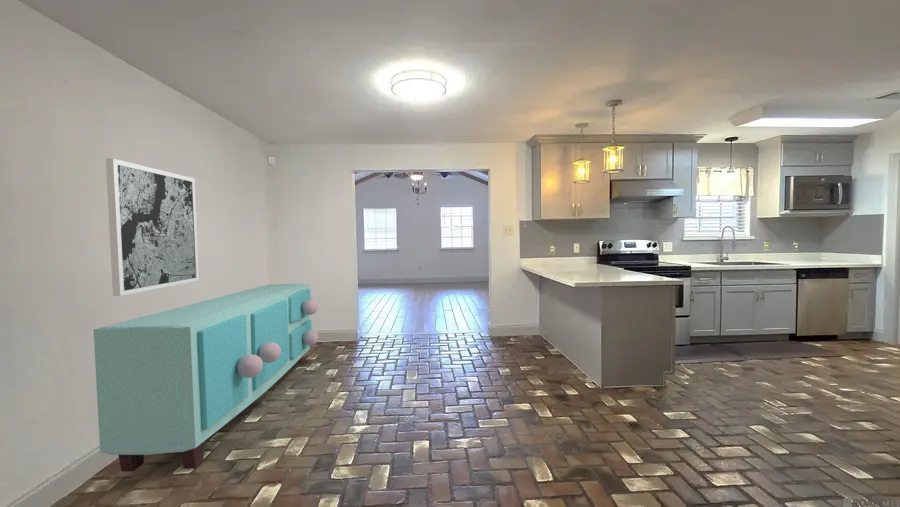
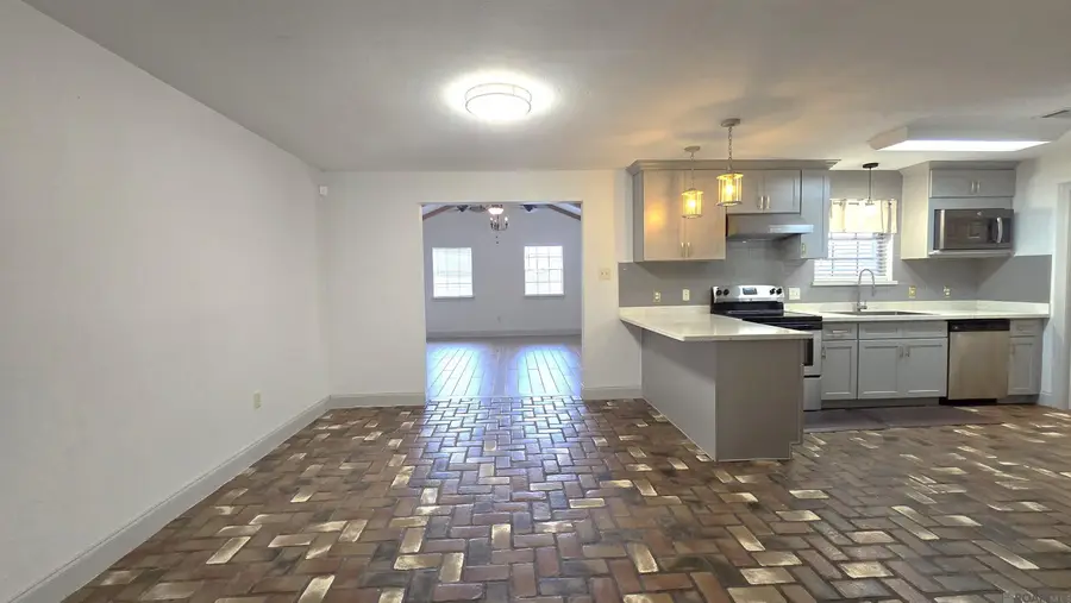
- wall art (158, 229)
- sideboard (251, 346)
